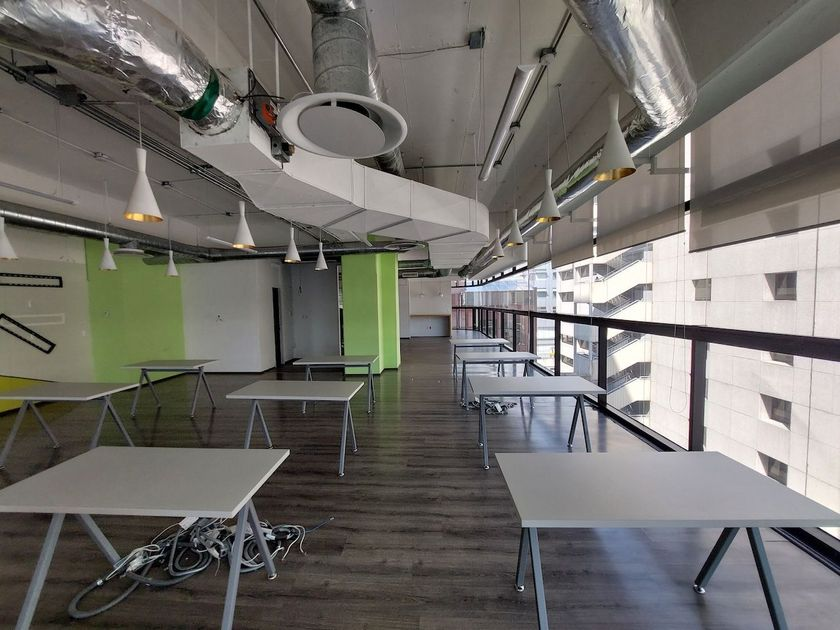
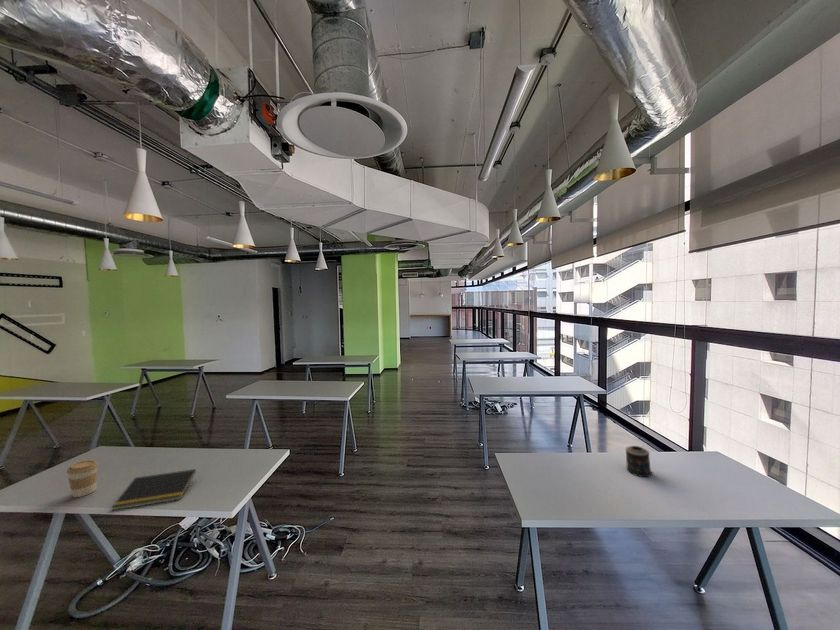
+ notepad (157, 488)
+ candle (638, 458)
+ coffee cup (83, 477)
